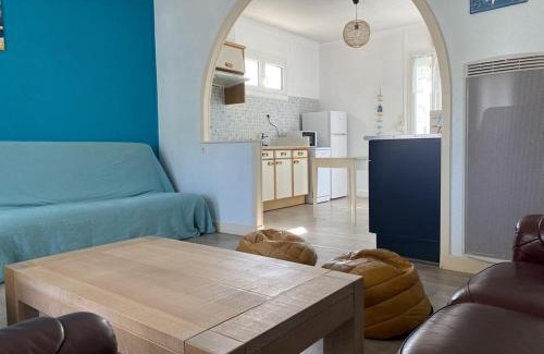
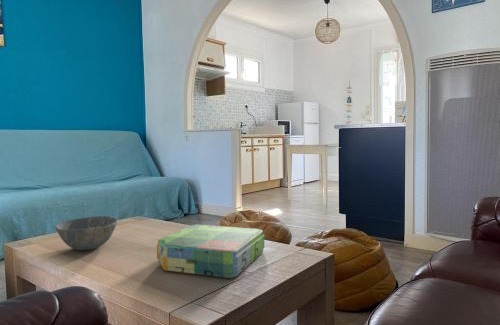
+ board game (210, 247)
+ bowl (87, 234)
